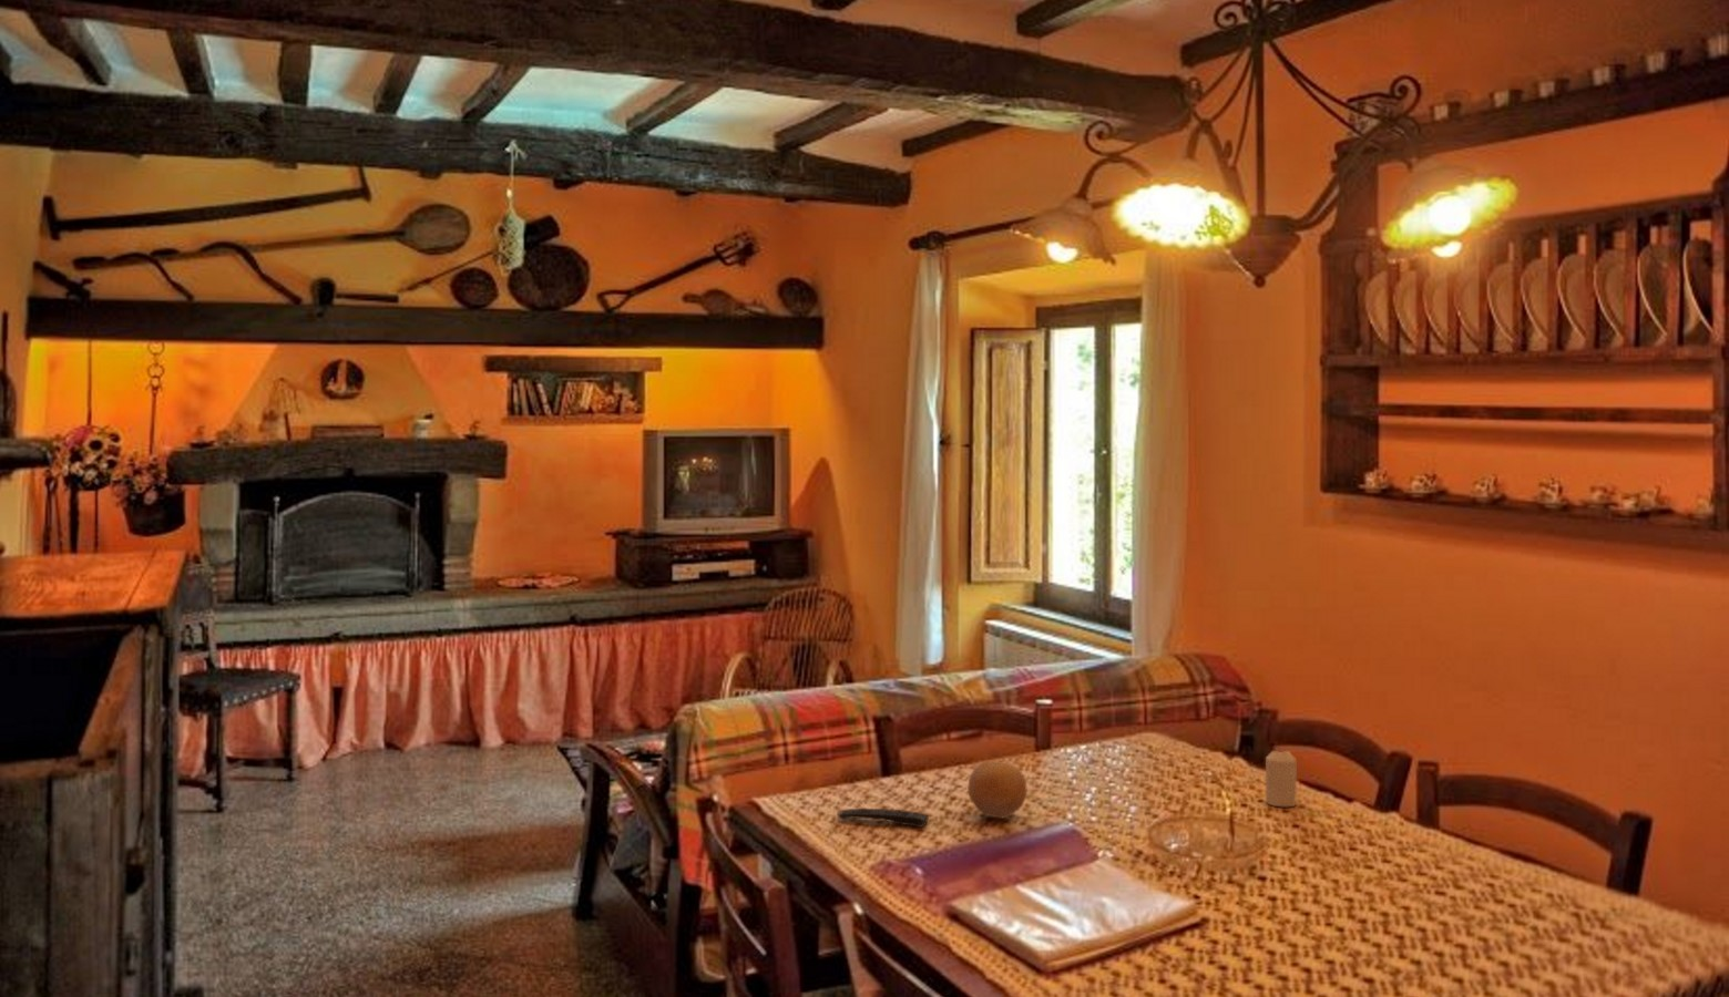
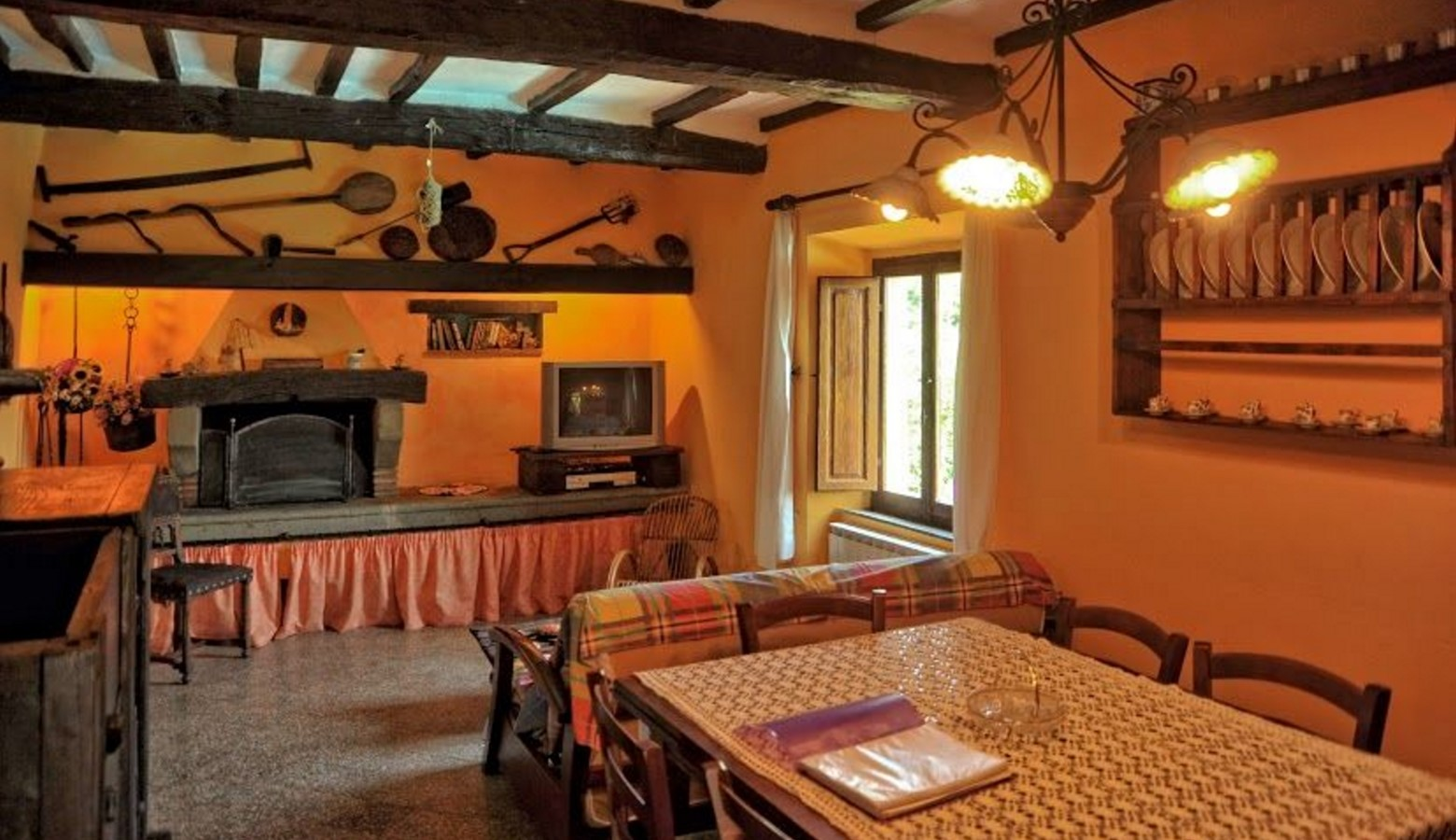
- remote control (881, 815)
- candle (1280, 776)
- fruit (996, 789)
